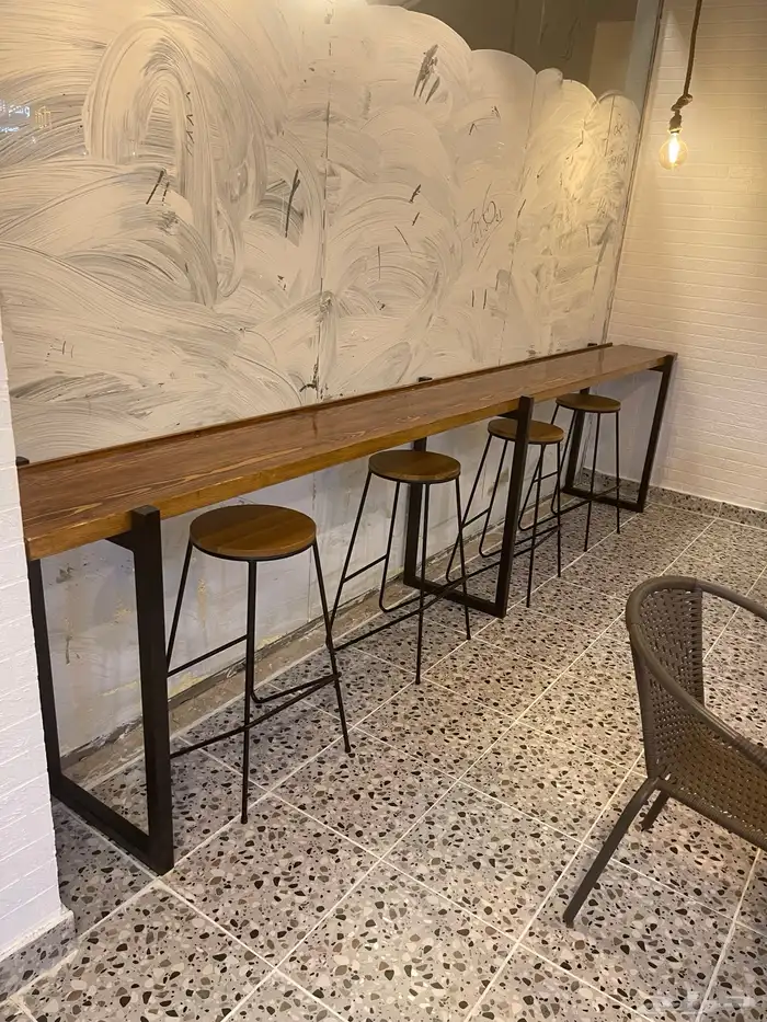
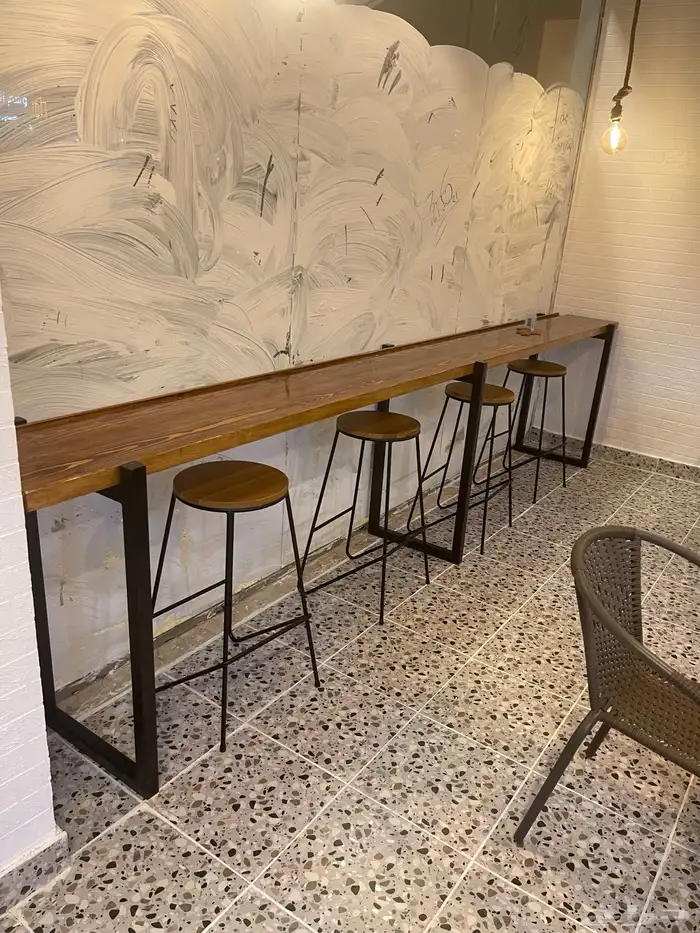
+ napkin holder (527, 322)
